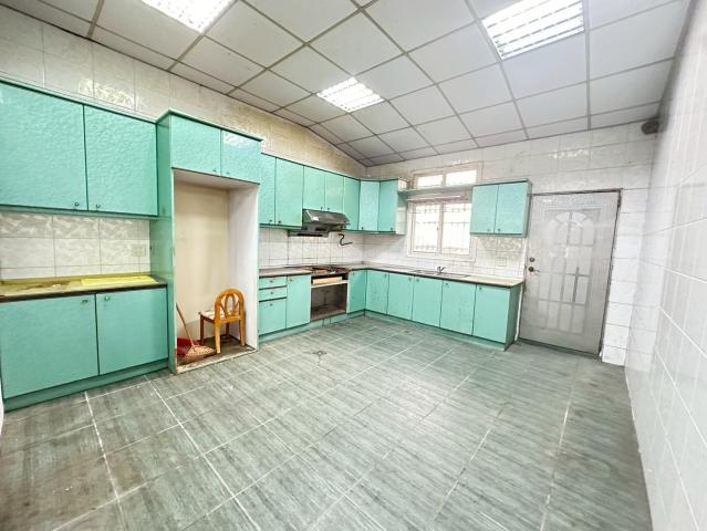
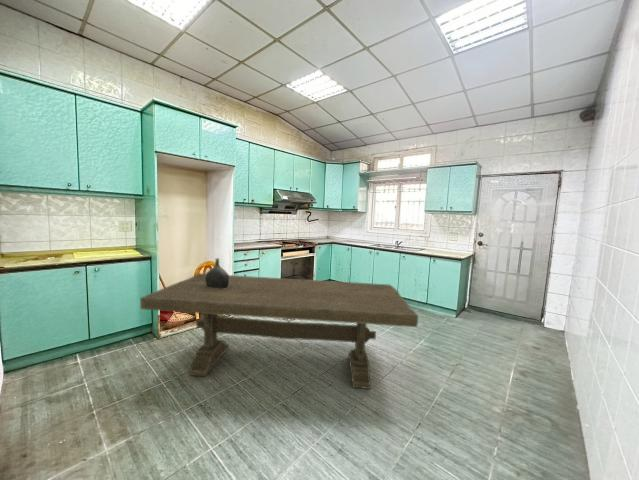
+ dining table (285, 328)
+ water jug (217, 272)
